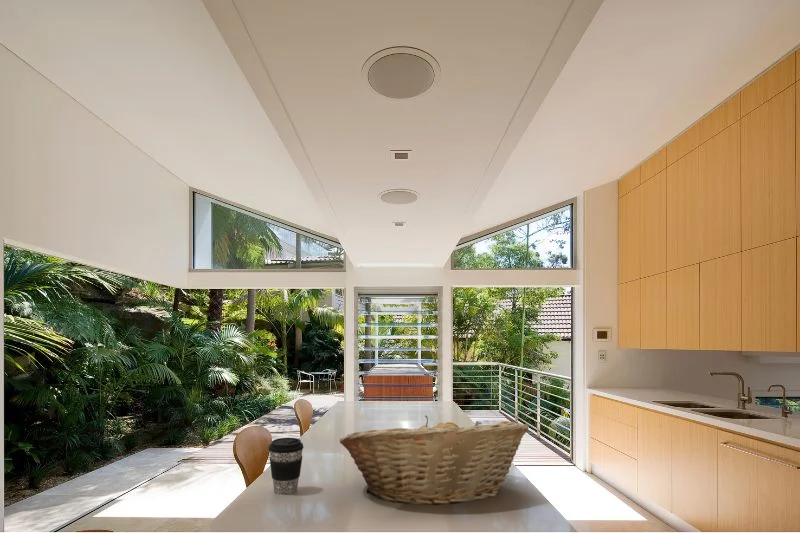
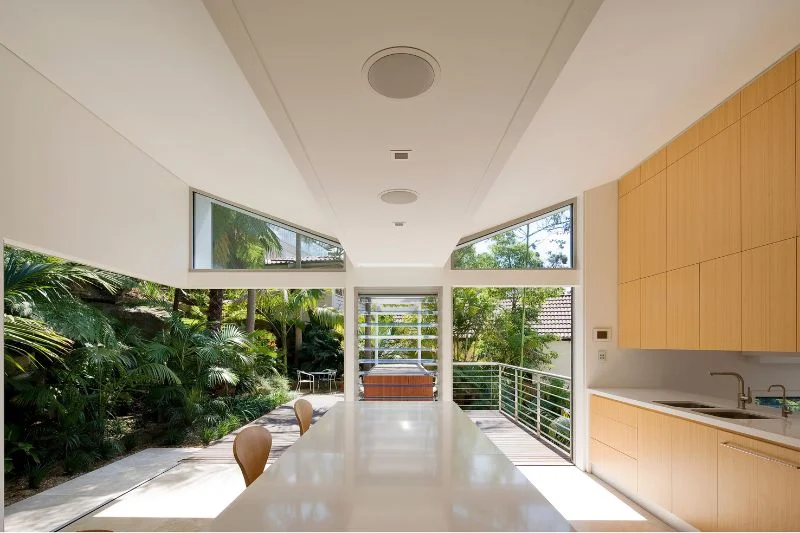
- fruit basket (434, 450)
- coffee cup (285, 465)
